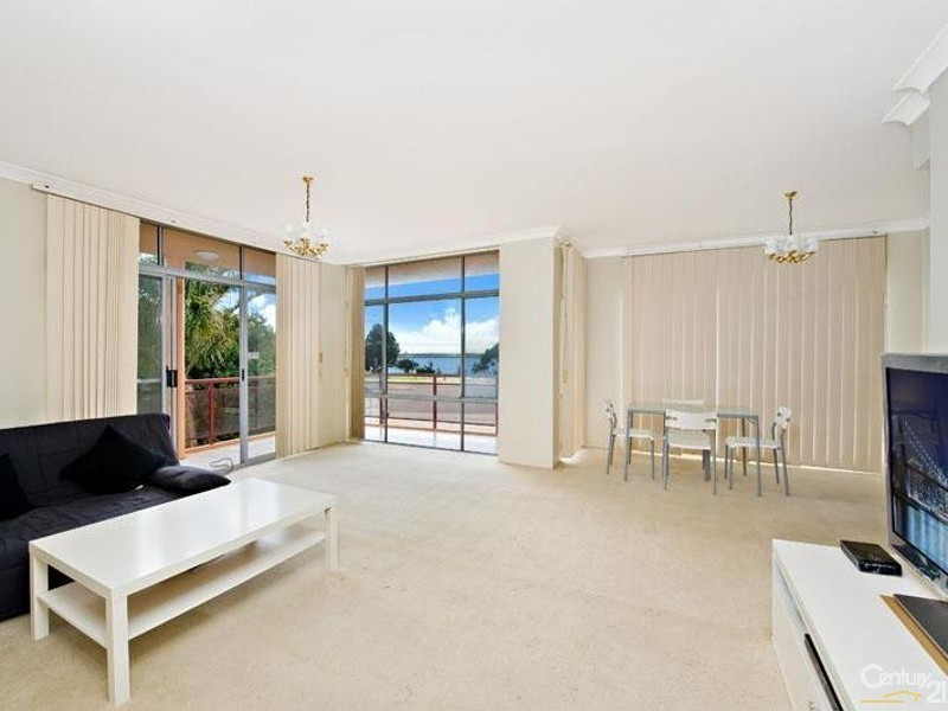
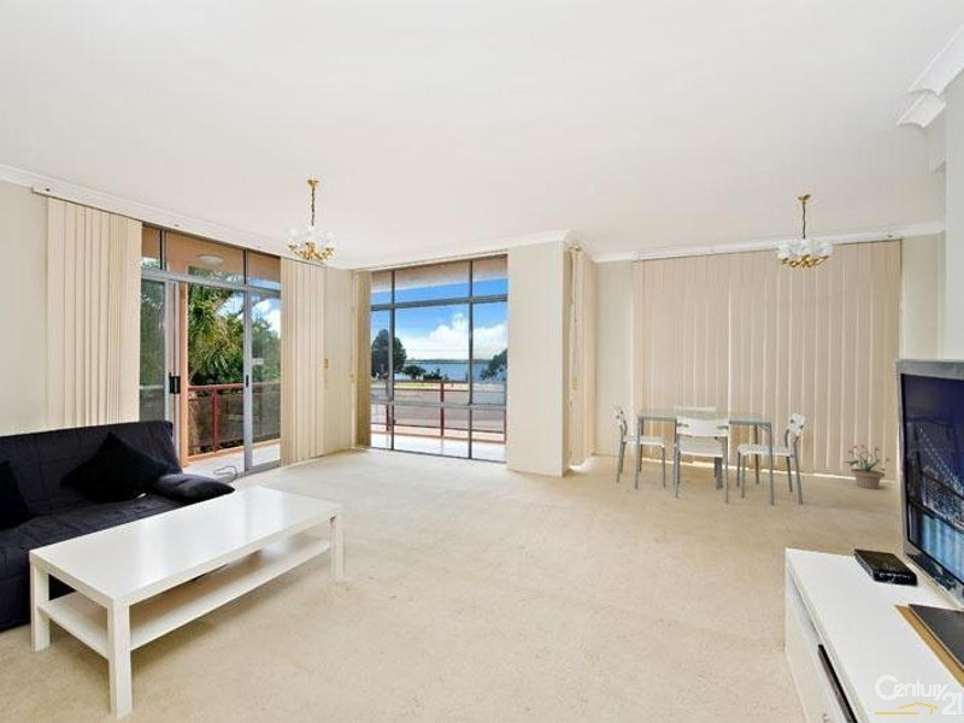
+ potted plant (865, 465)
